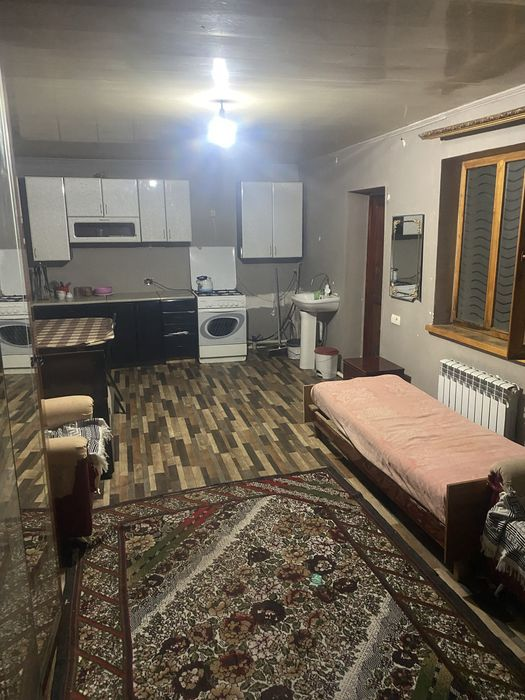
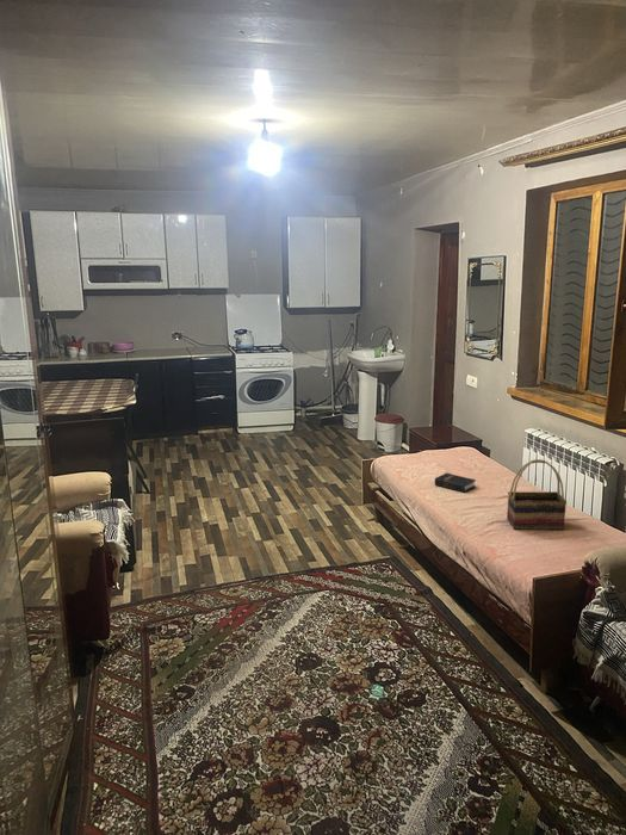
+ woven basket (537, 491)
+ hardback book (454, 482)
